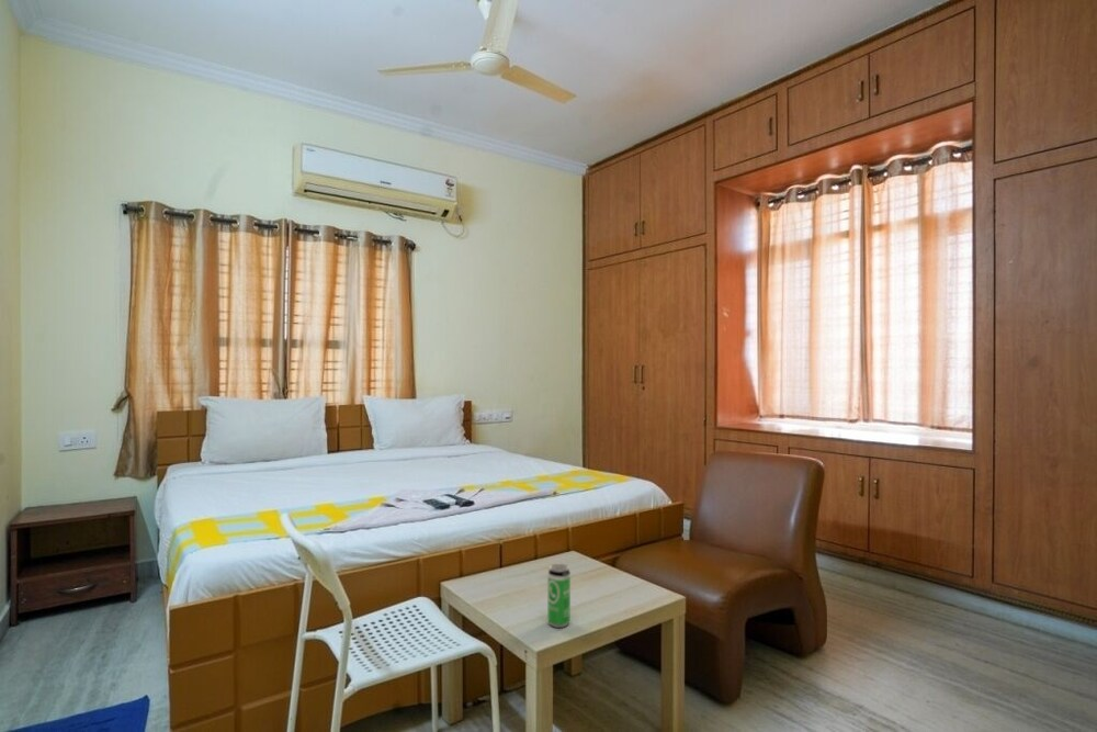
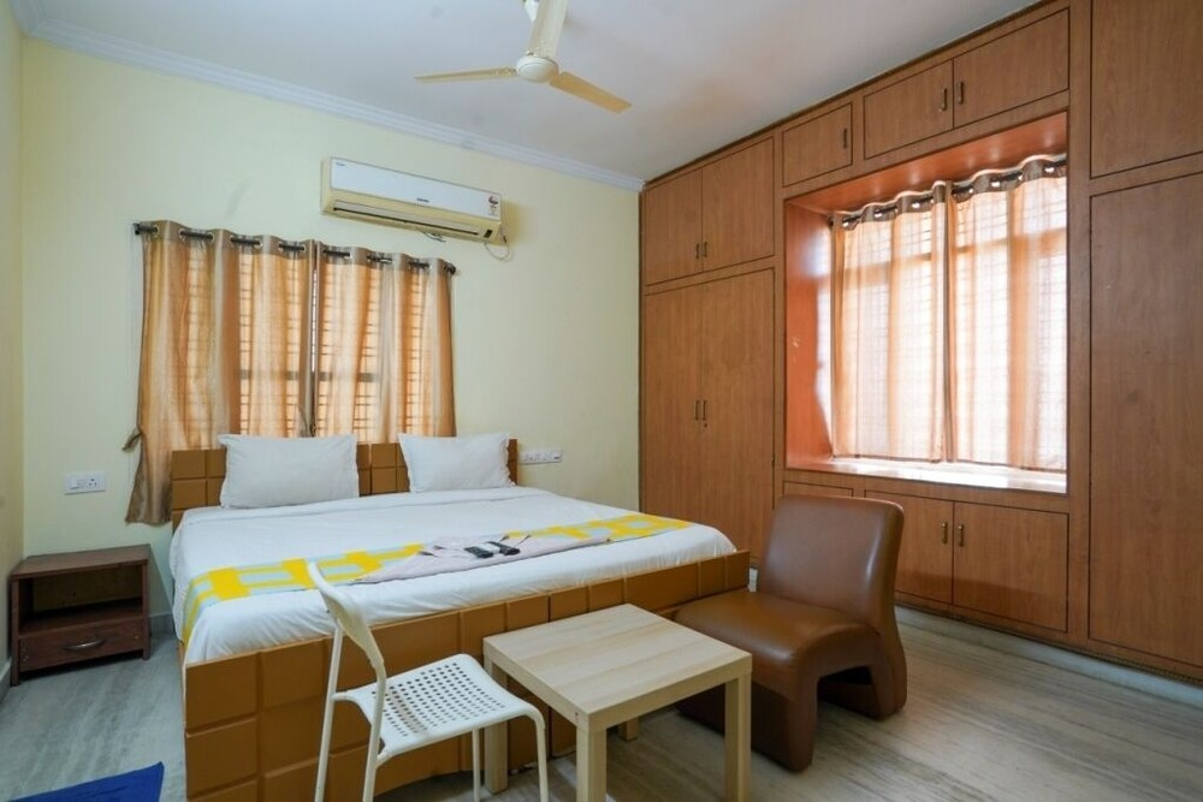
- beverage can (558, 595)
